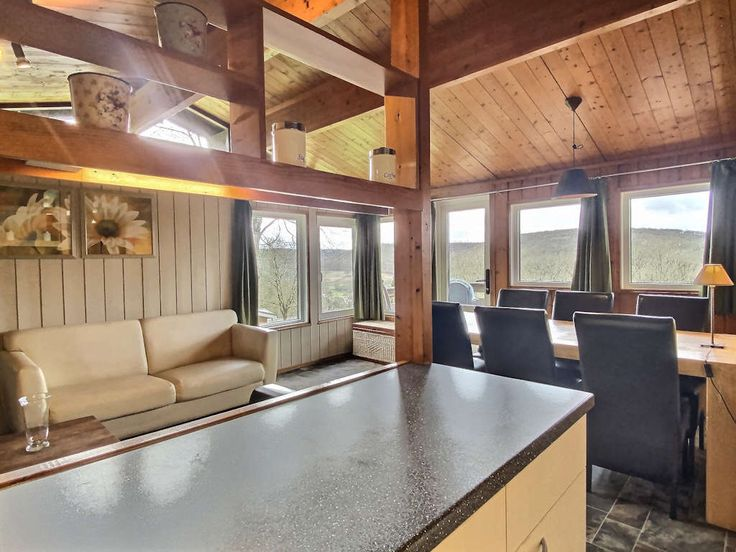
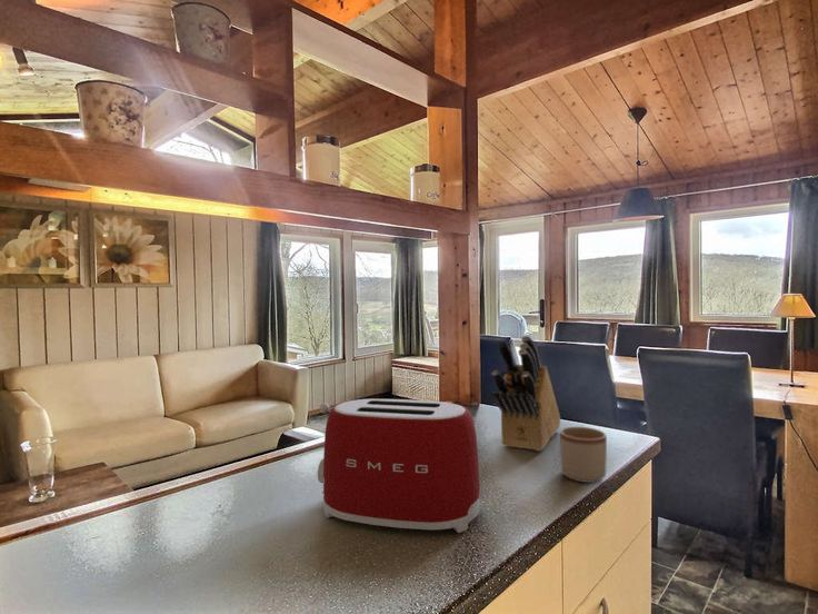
+ mug (587, 452)
+ knife block (528, 386)
+ toaster (396, 457)
